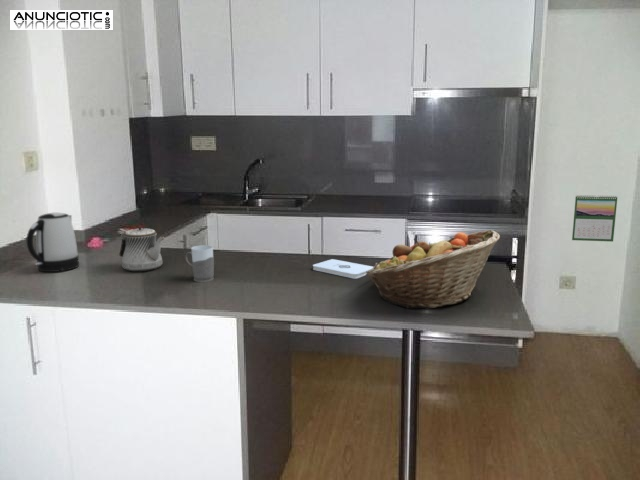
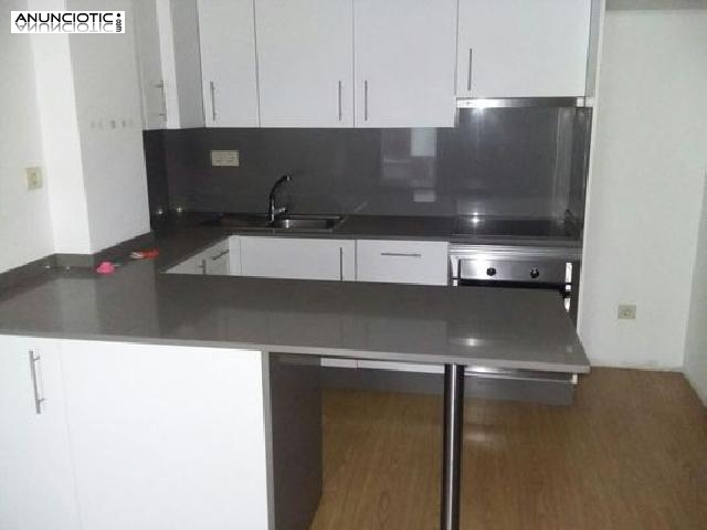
- kettle (51, 241)
- calendar (594, 217)
- notepad (343, 268)
- teapot (142, 247)
- mug (198, 262)
- fruit basket (433, 263)
